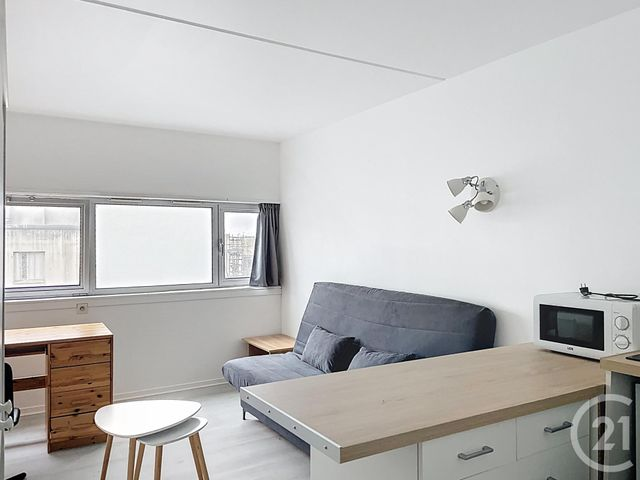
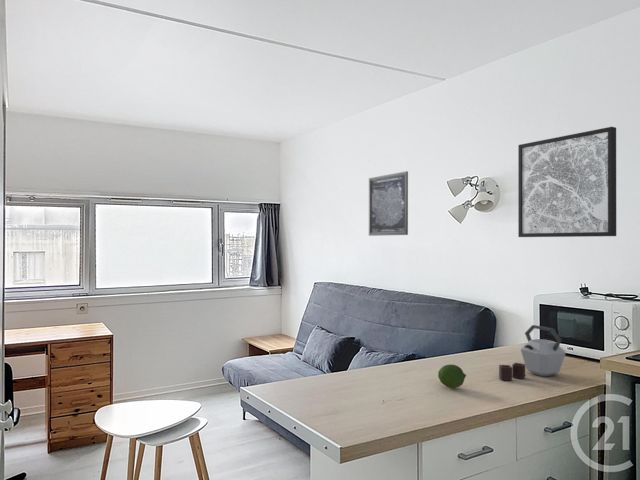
+ fruit (451, 376)
+ kettle (528, 352)
+ wall art (563, 186)
+ wall art (387, 205)
